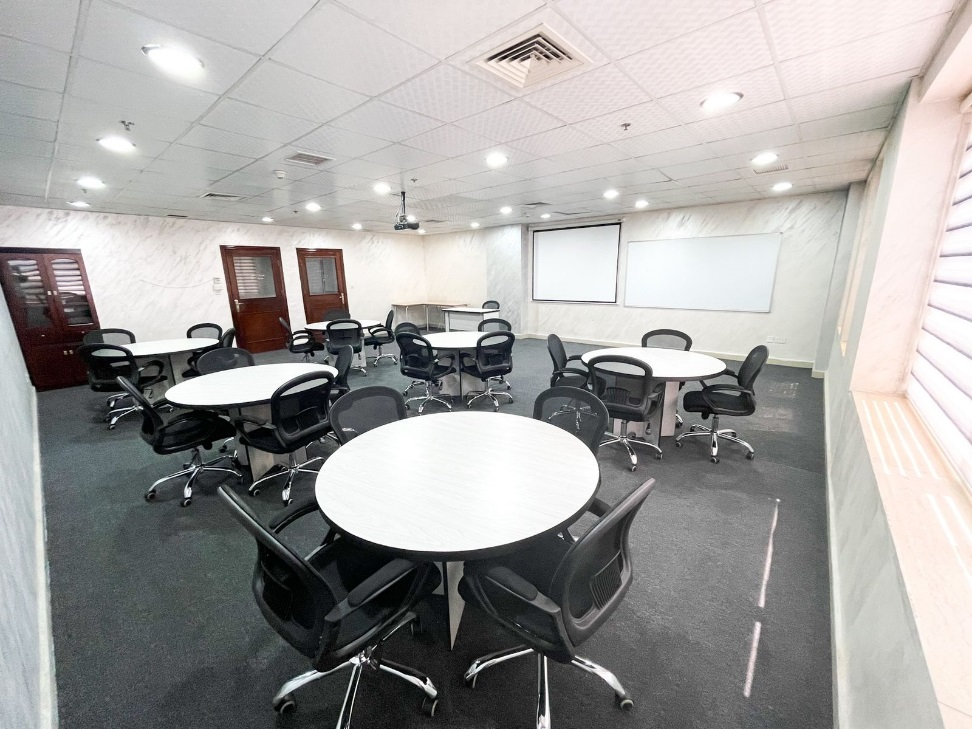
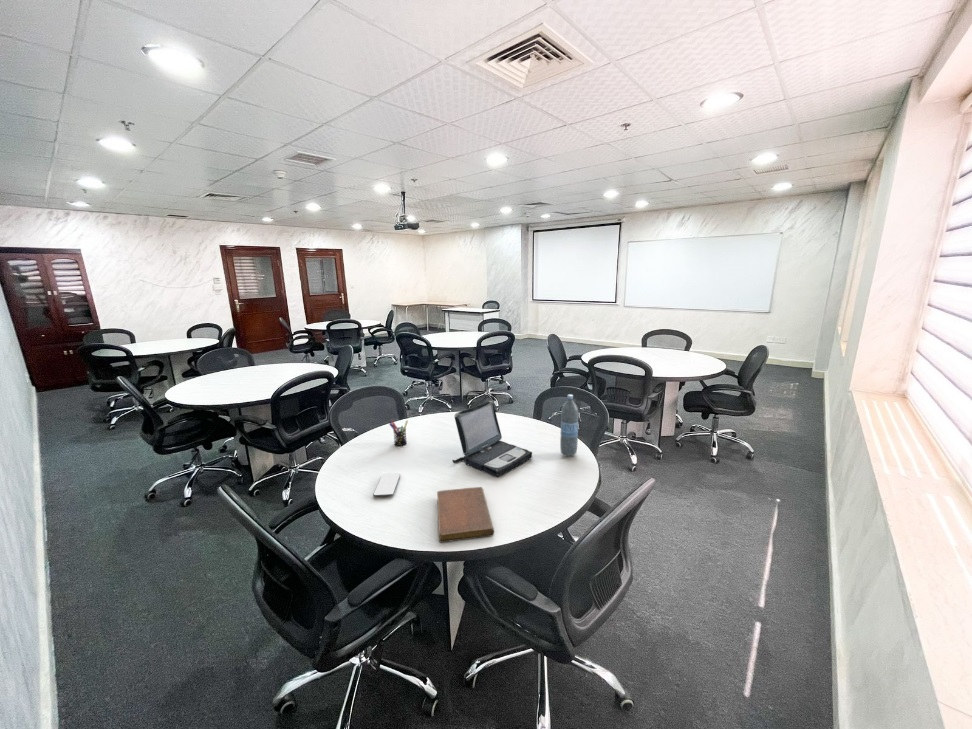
+ laptop (492, 435)
+ water bottle (569, 425)
+ notebook (463, 511)
+ smartphone (387, 484)
+ pen holder (399, 432)
